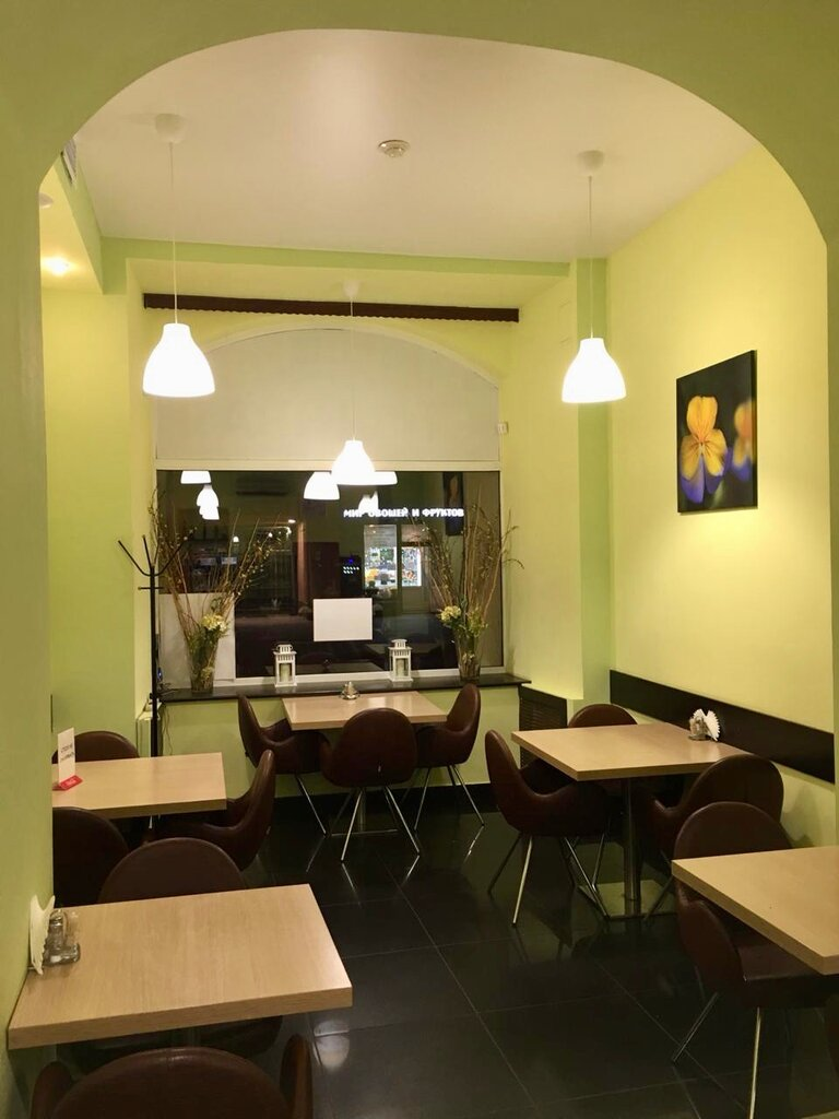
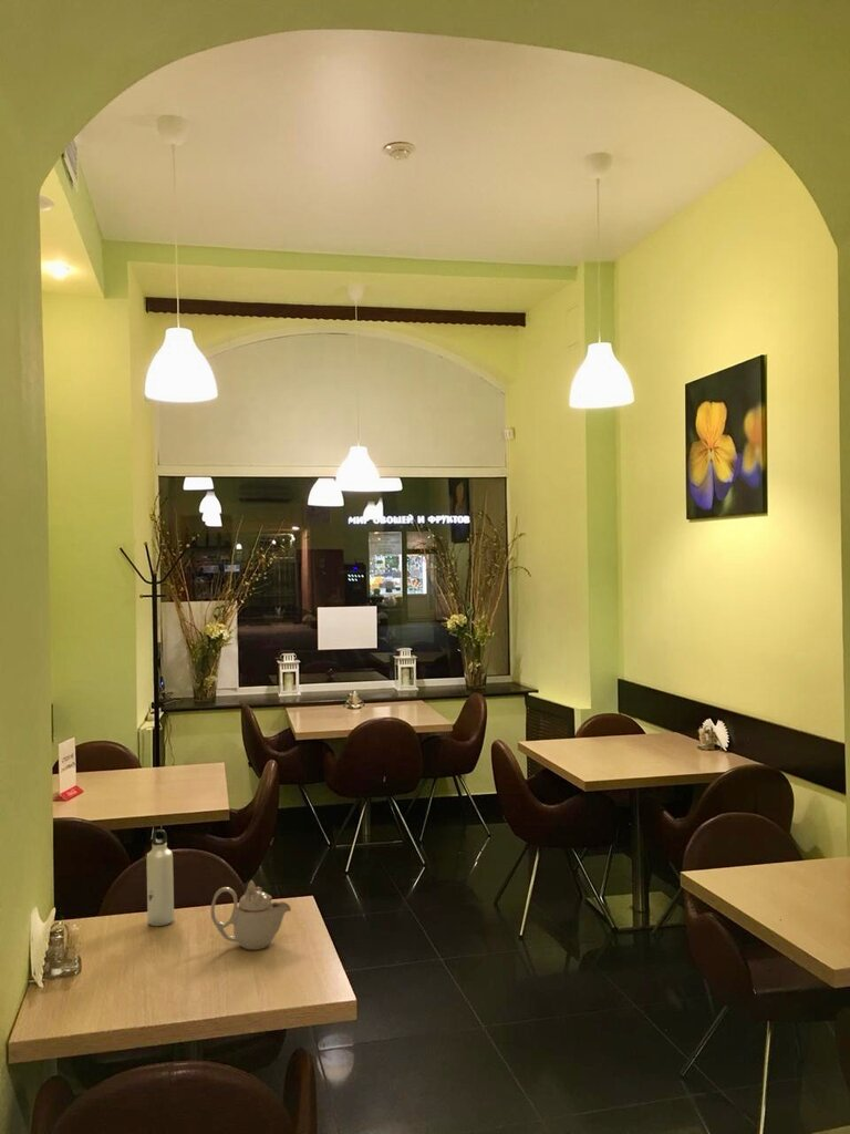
+ teapot (250, 914)
+ water bottle (159, 875)
